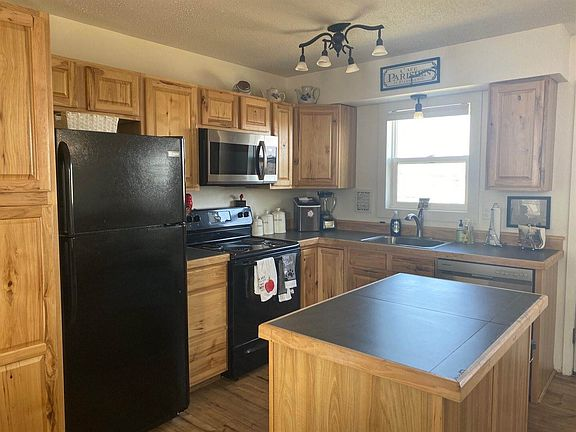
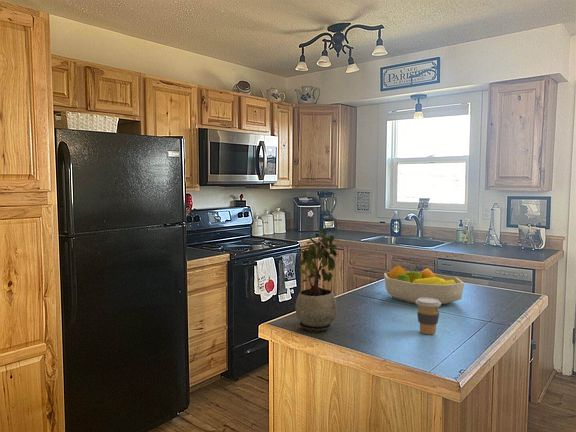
+ fruit bowl (421, 283)
+ potted plant (314, 276)
+ coffee cup (427, 316)
